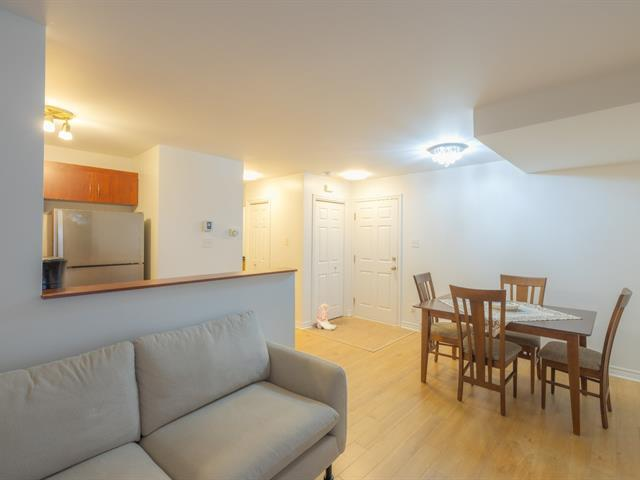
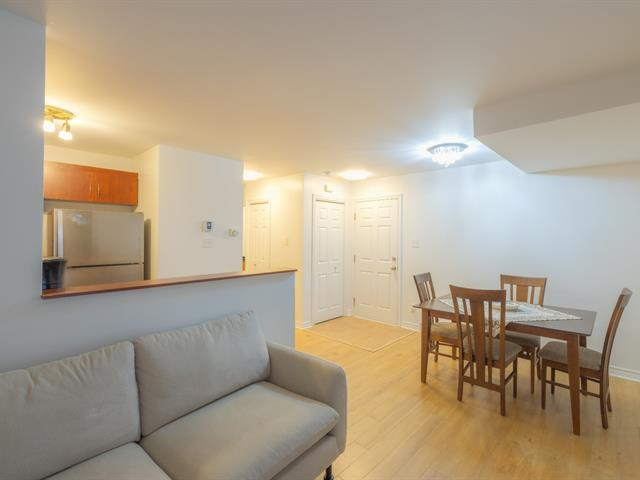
- boots (326, 316)
